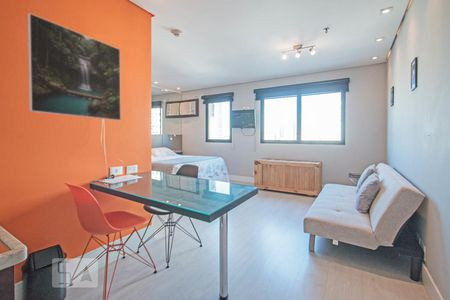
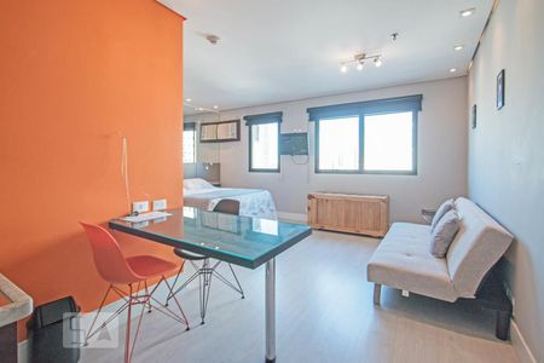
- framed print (81, 75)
